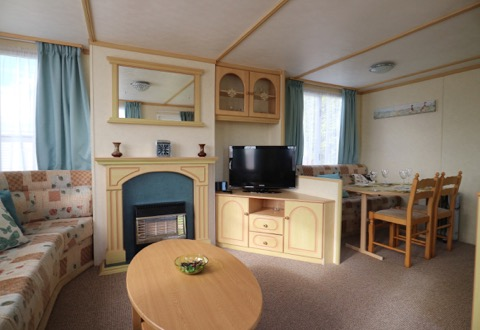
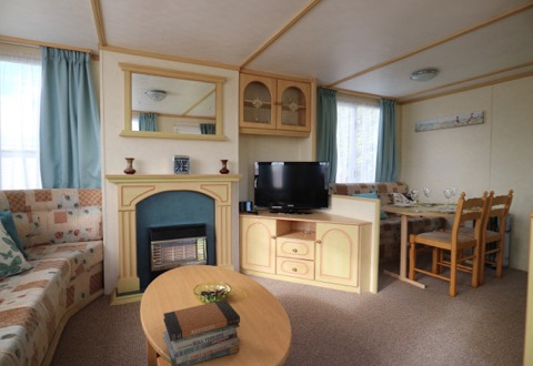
+ book stack (201, 332)
